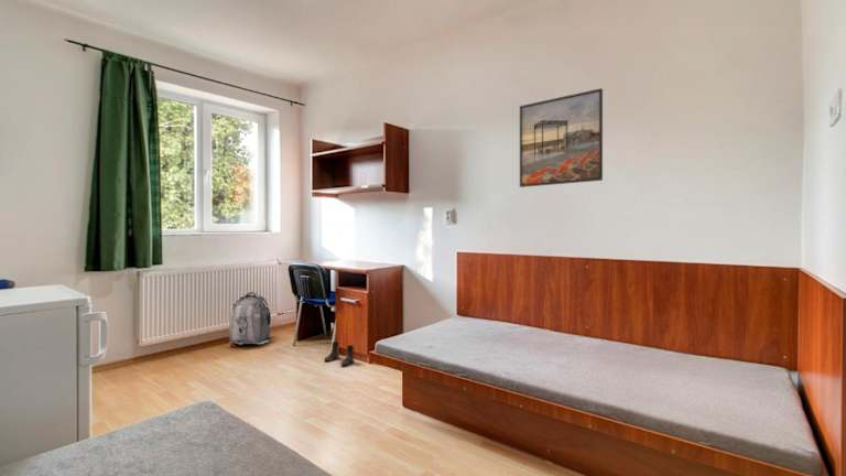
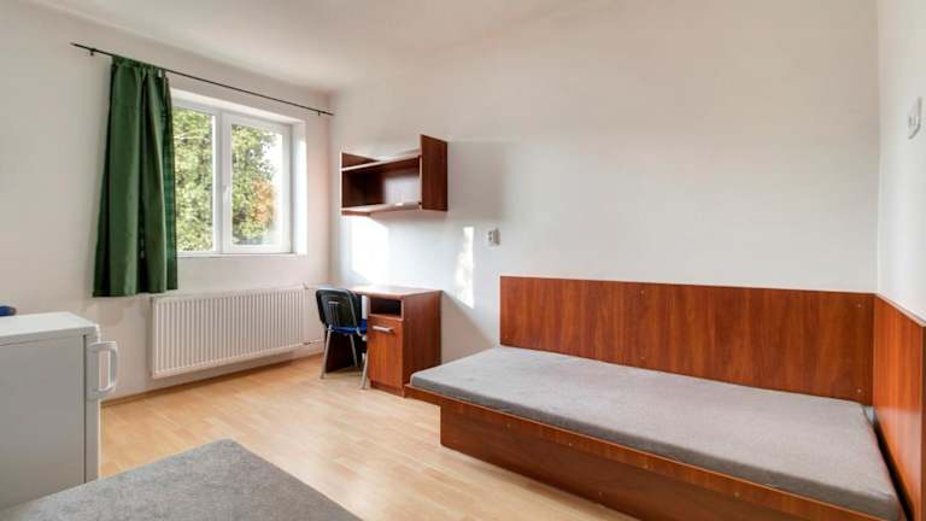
- boots (338, 353)
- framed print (558, 140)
- backpack (251, 316)
